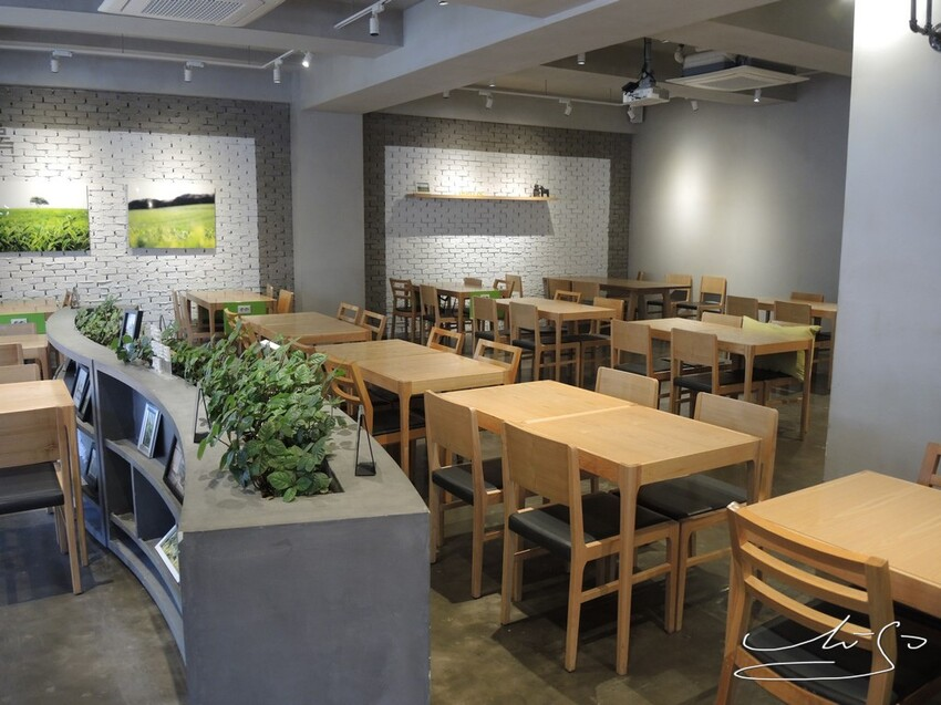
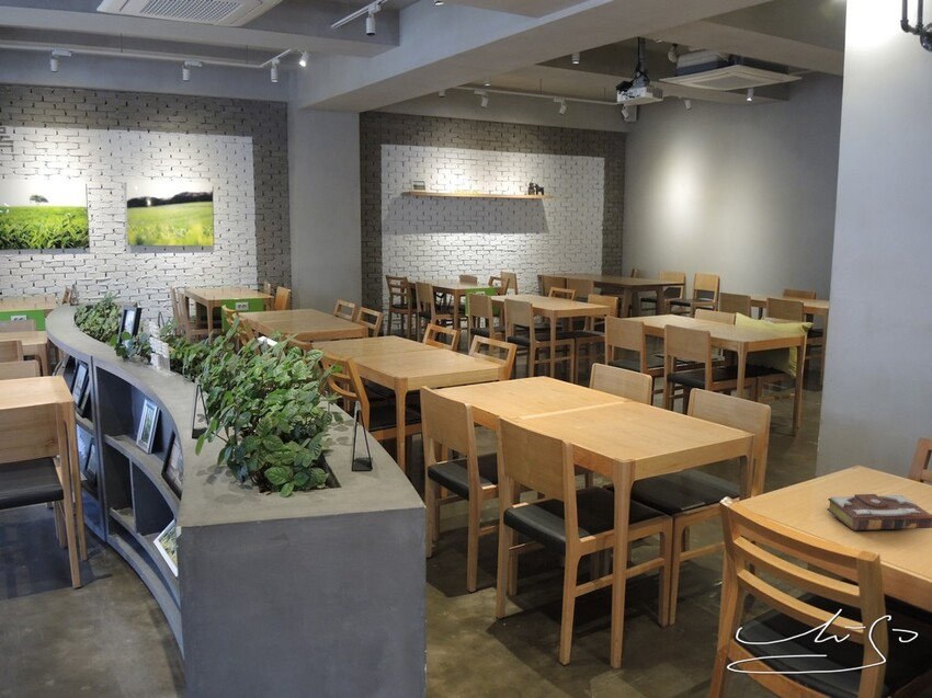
+ book (878, 511)
